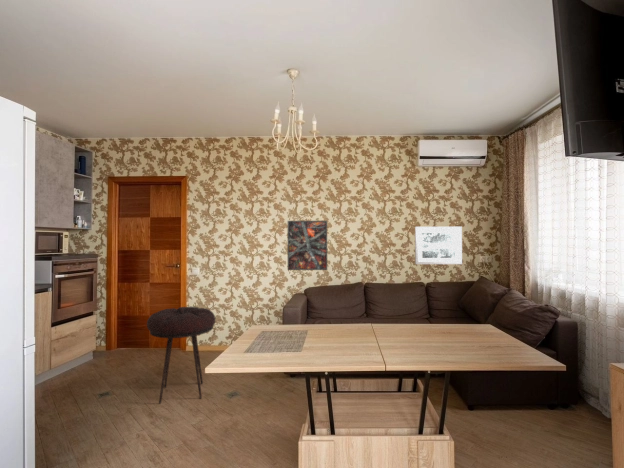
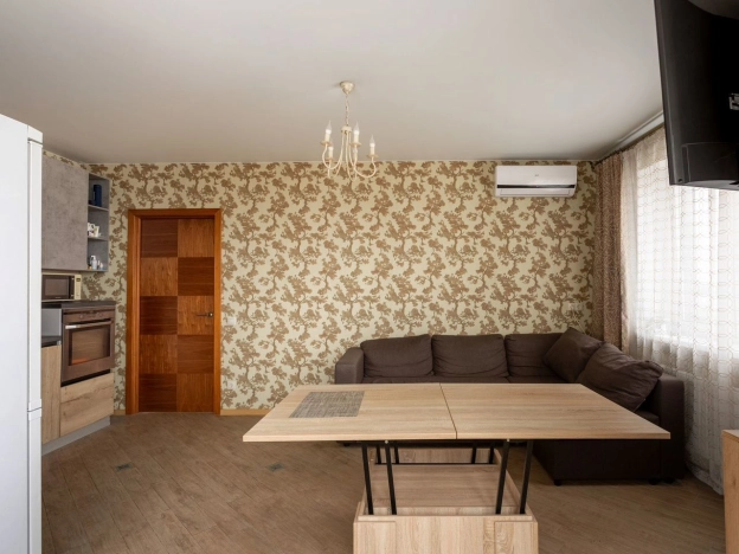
- stool (193, 351)
- wall art (438, 245)
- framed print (307, 245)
